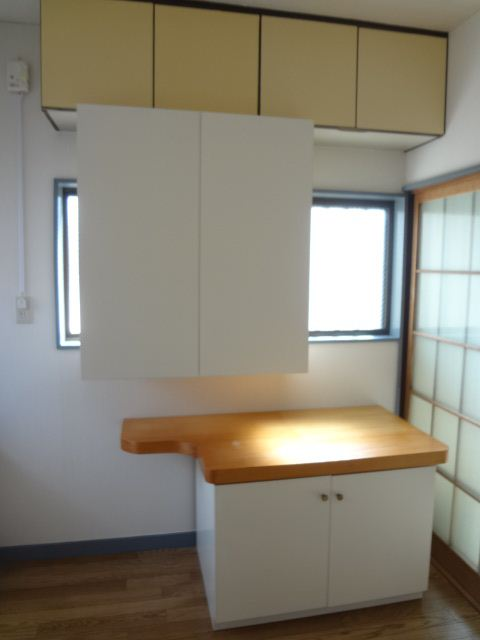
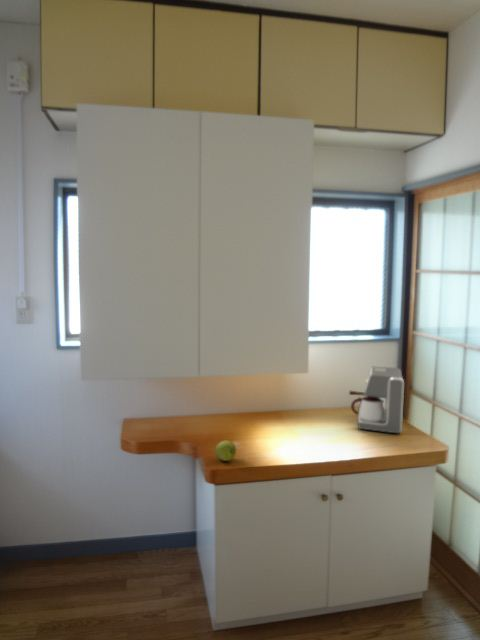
+ apple (225, 450)
+ coffee maker (381, 397)
